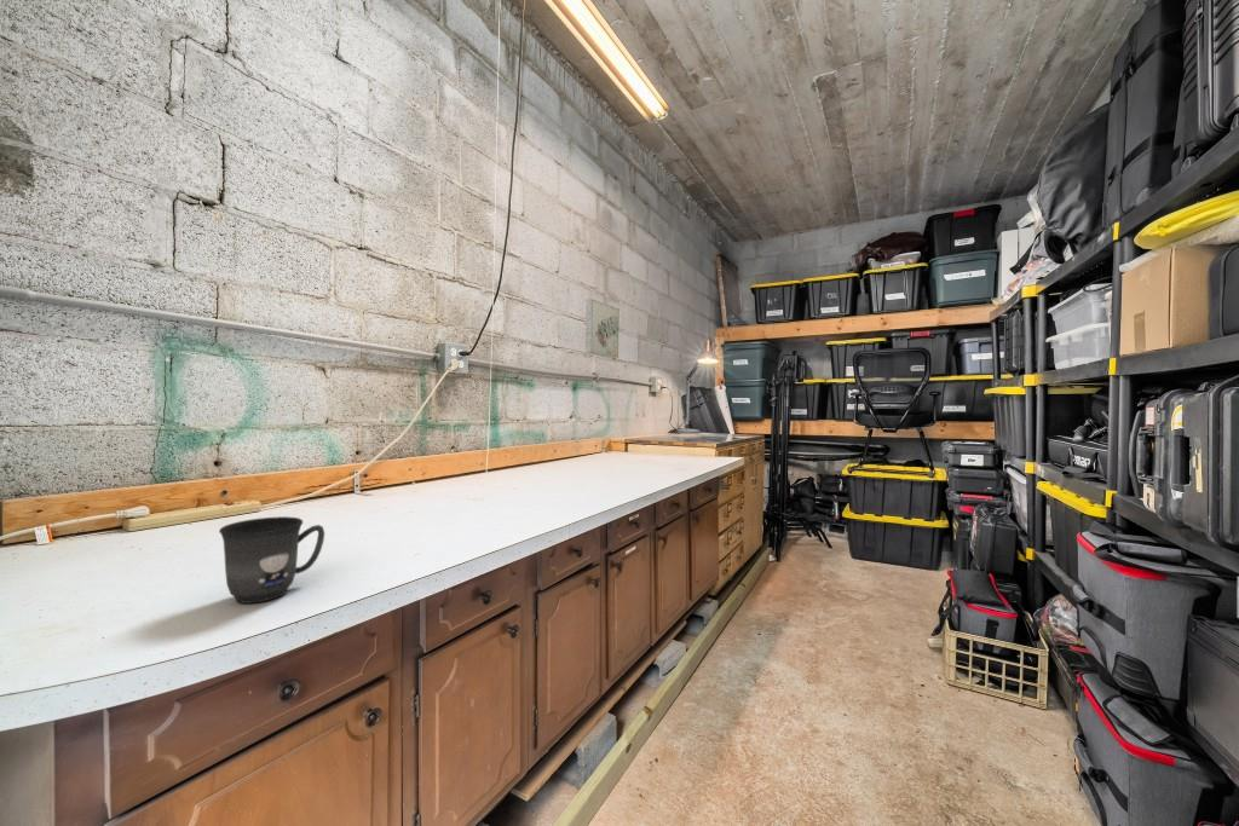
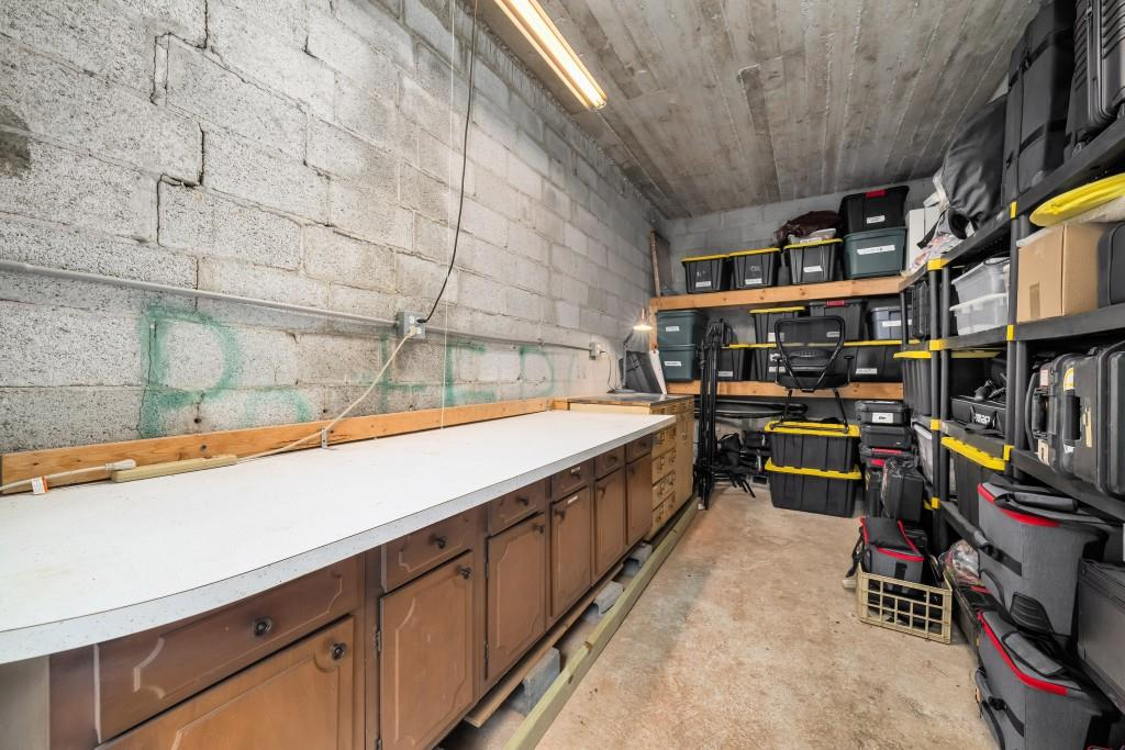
- mug (276, 556)
- wall art (603, 329)
